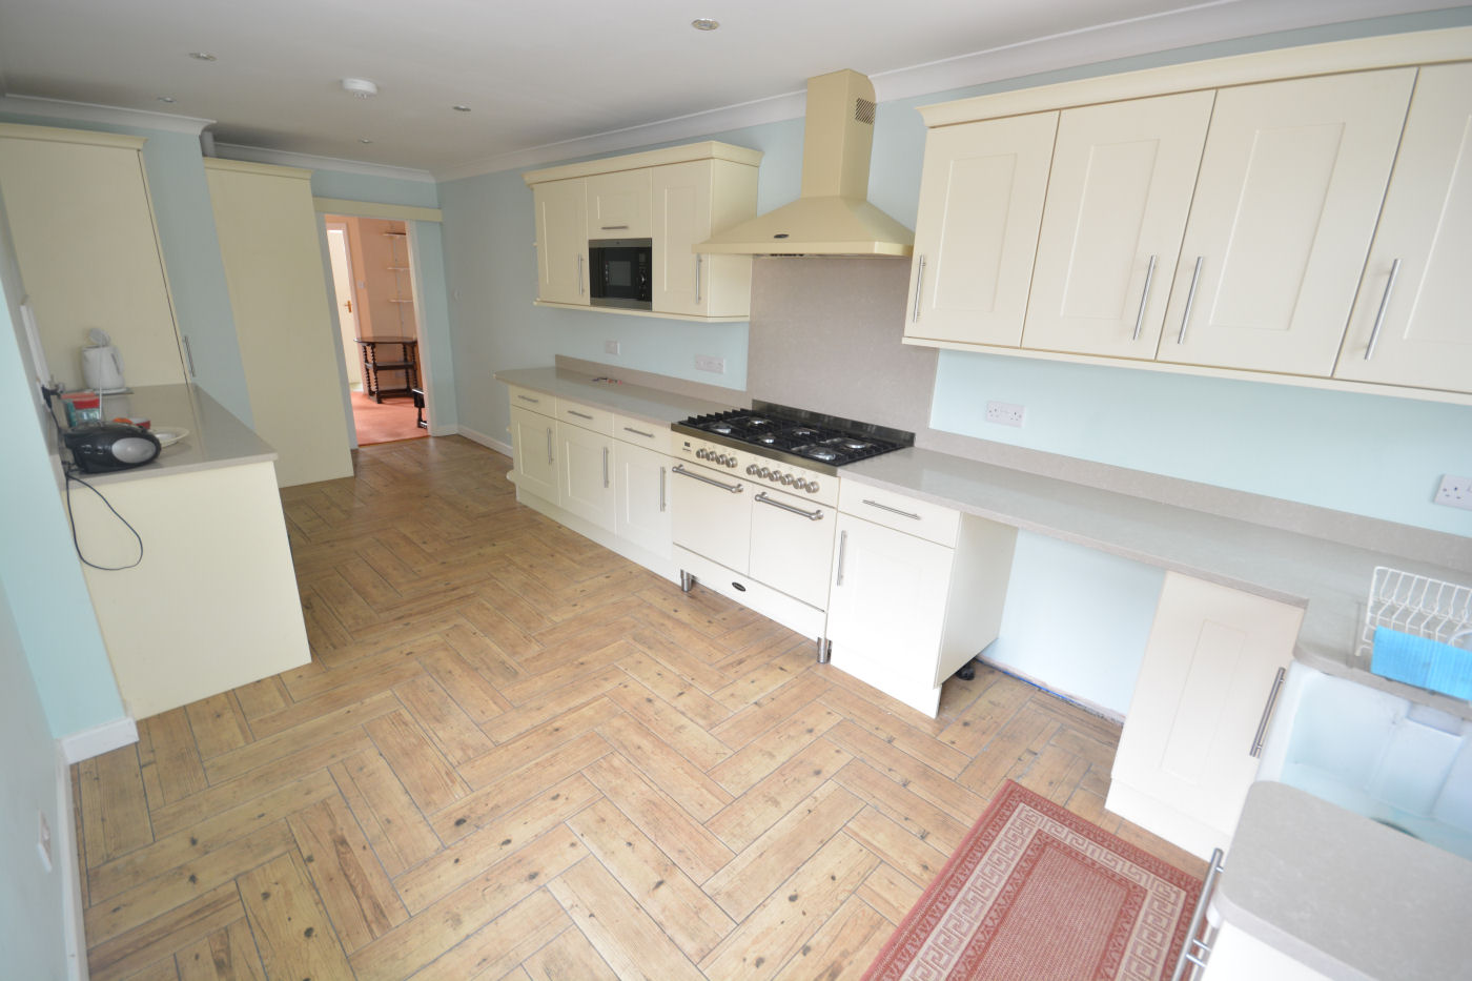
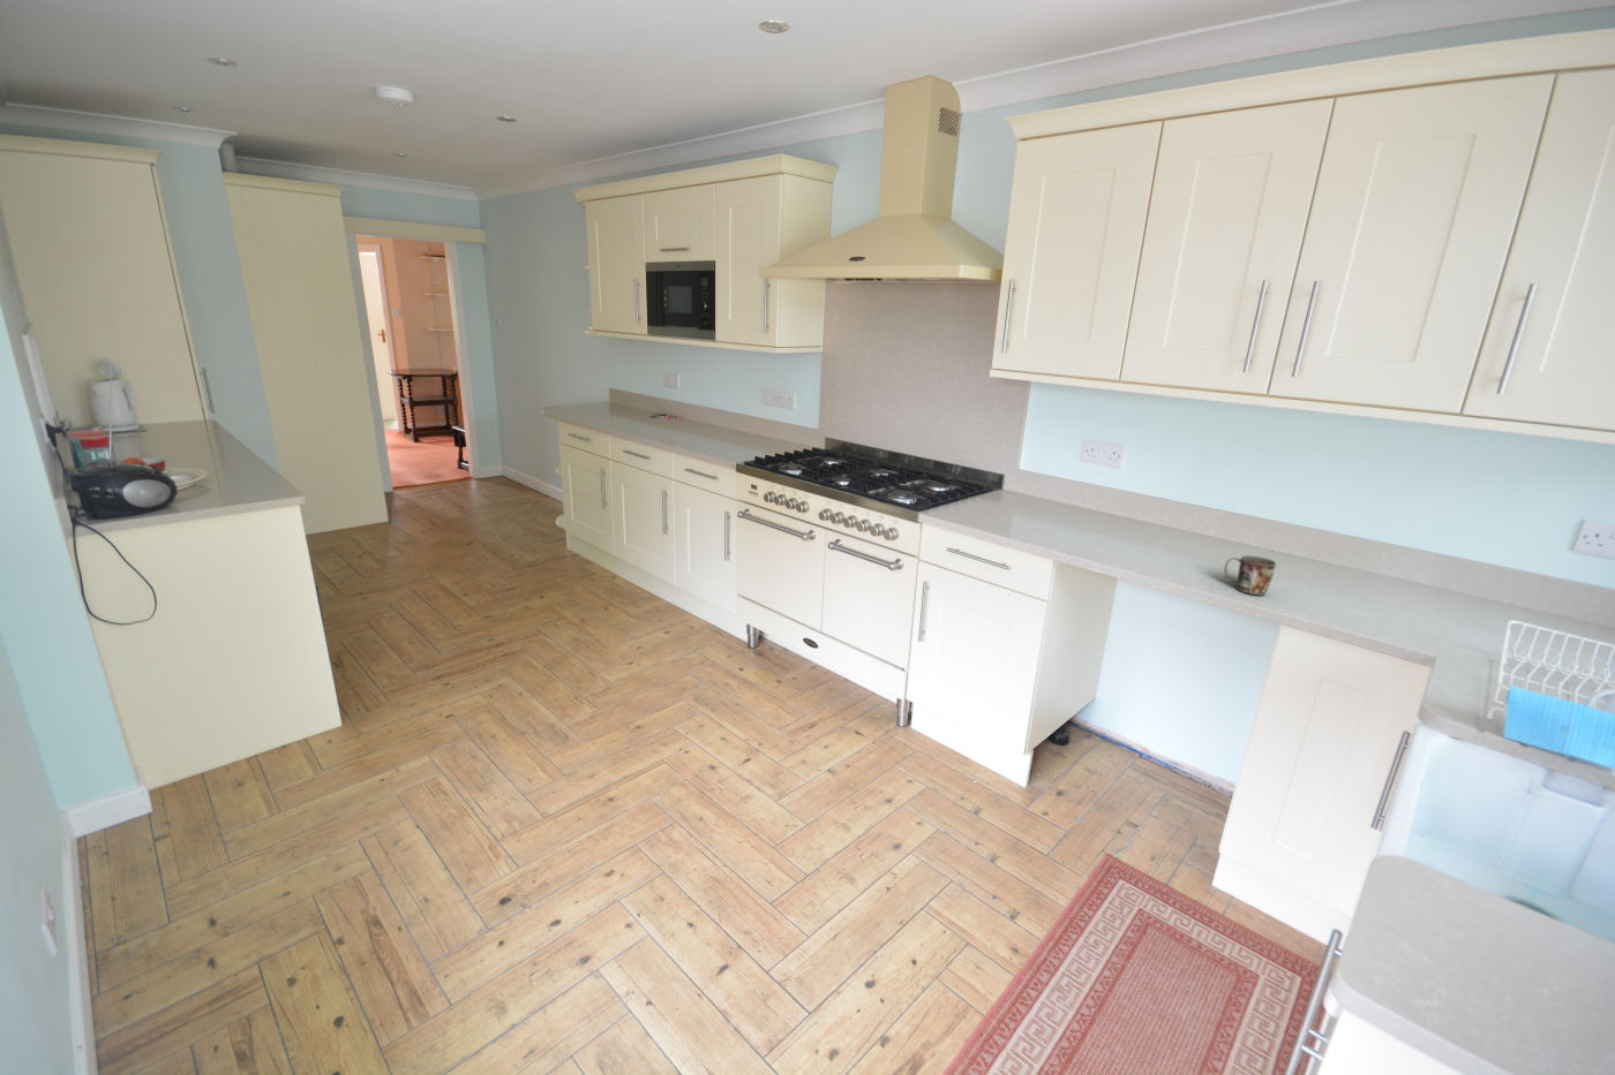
+ mug (1248, 573)
